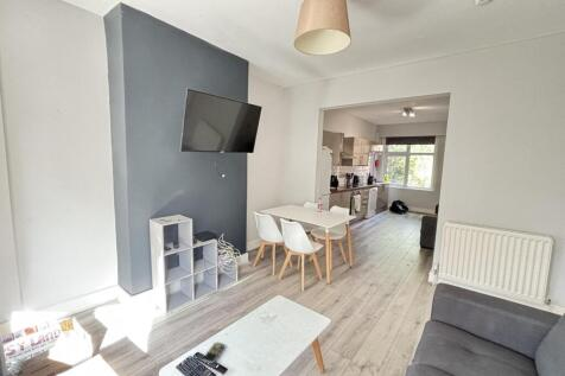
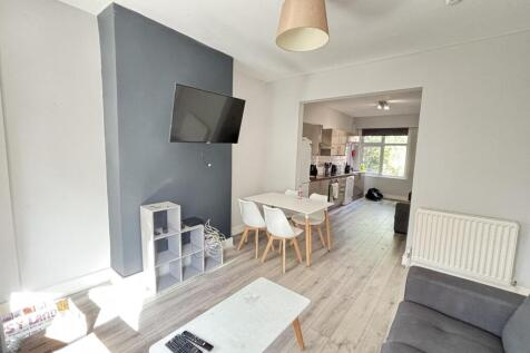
- remote control (214, 351)
